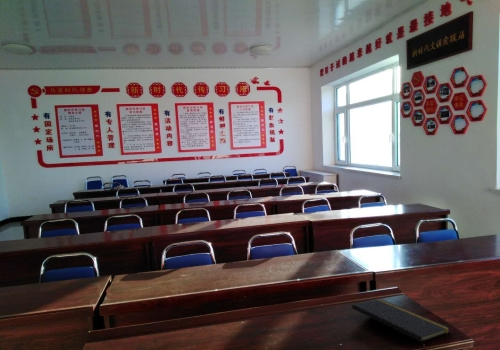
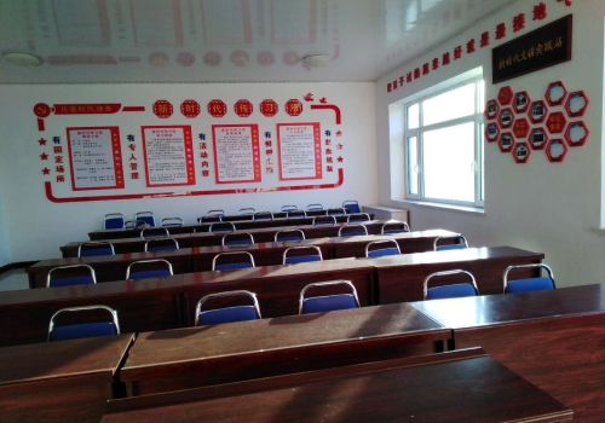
- notepad (398, 317)
